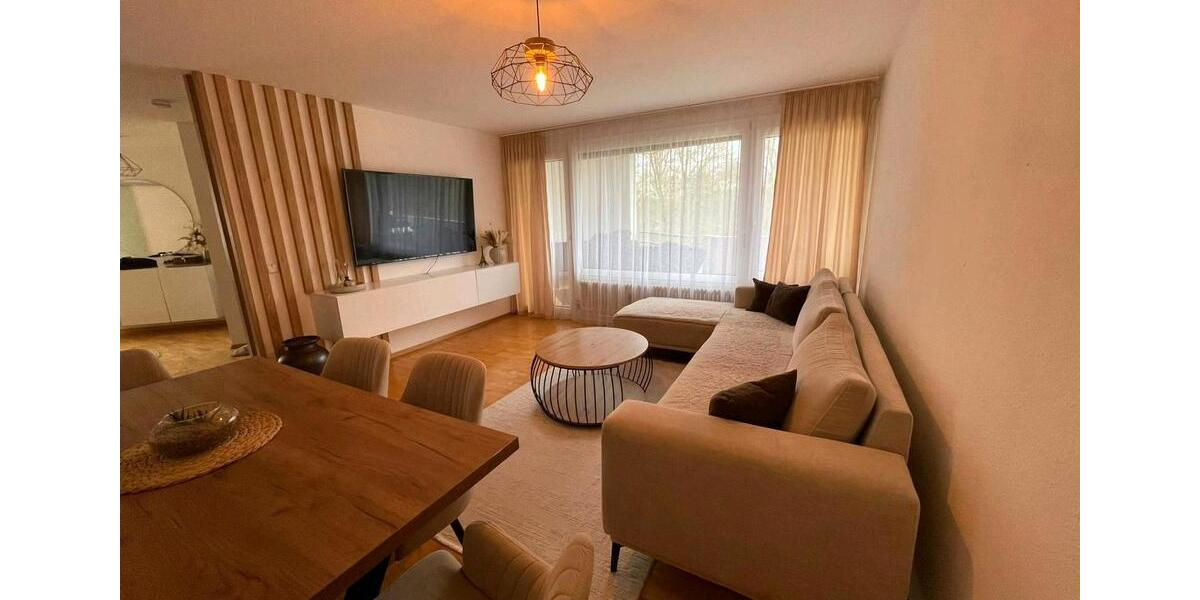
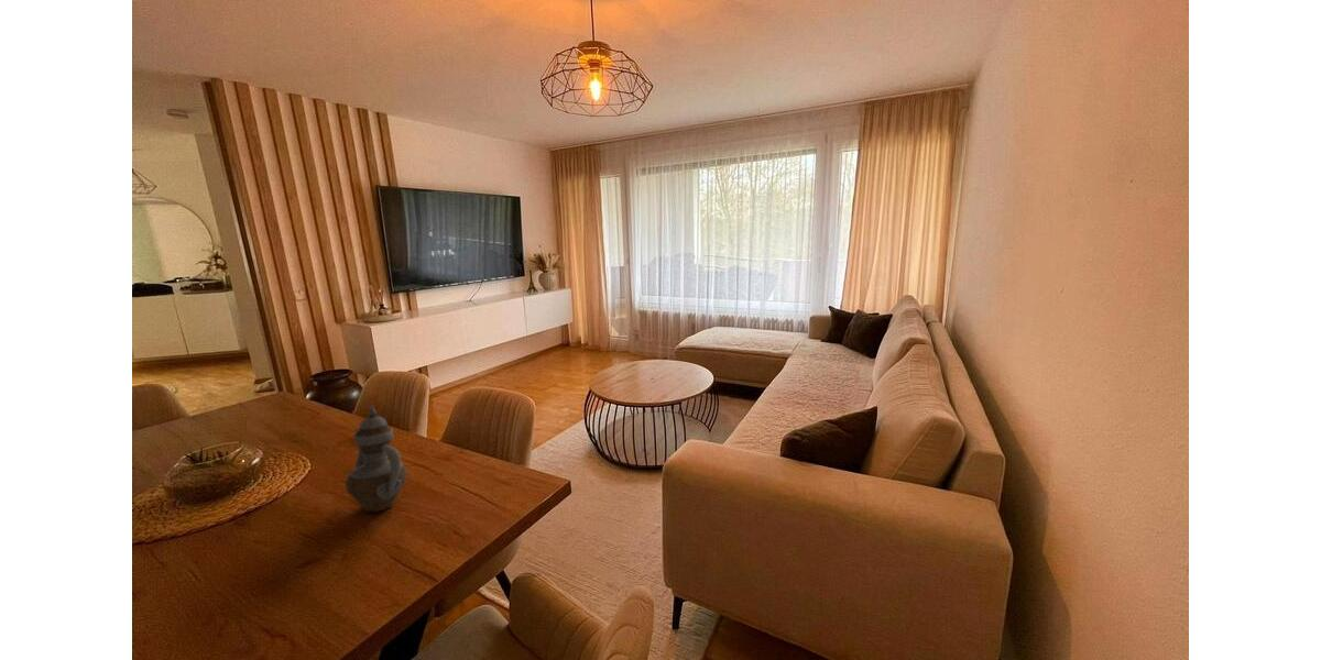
+ teapot (375, 457)
